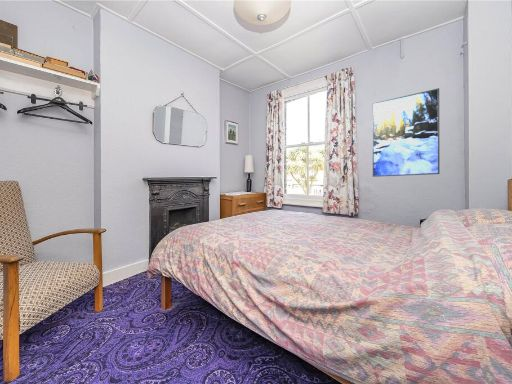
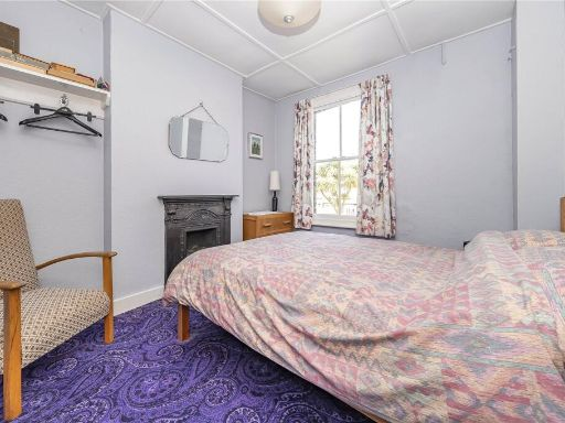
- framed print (403, 136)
